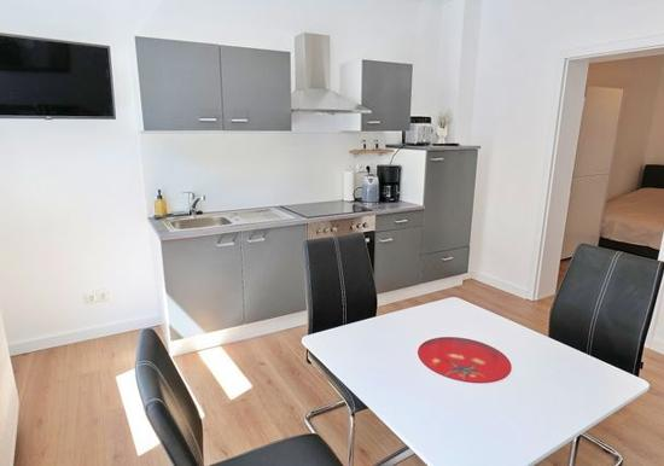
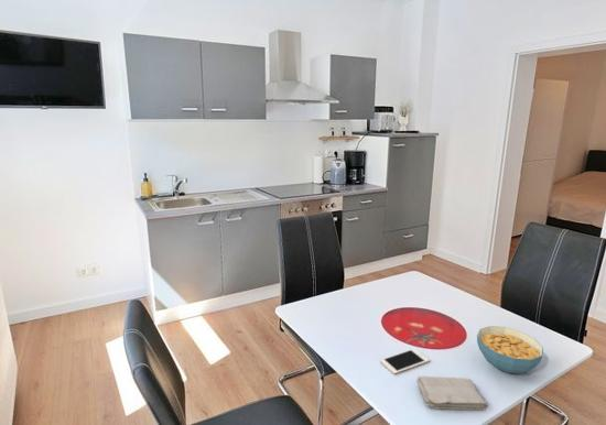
+ cell phone (404, 360)
+ washcloth (450, 391)
+ cereal bowl (507, 353)
